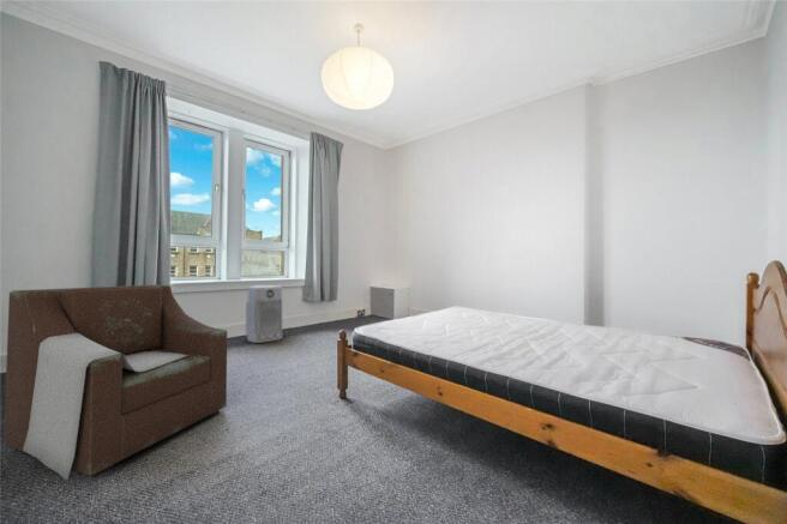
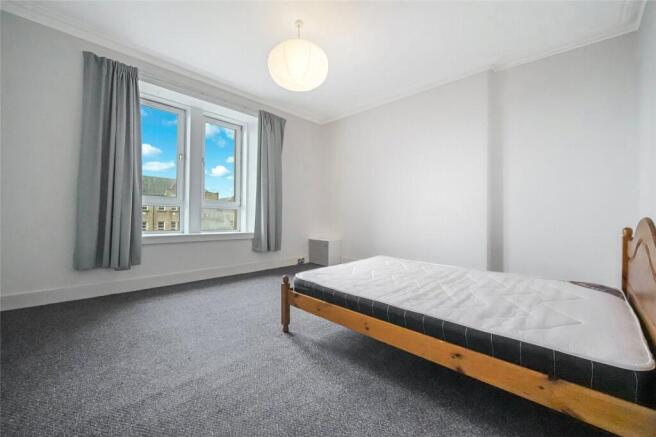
- armchair (131, 357)
- air purifier (264, 312)
